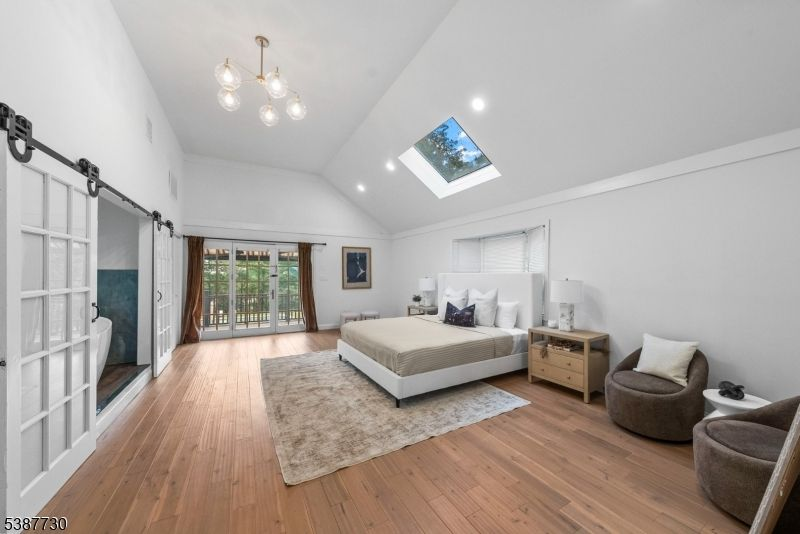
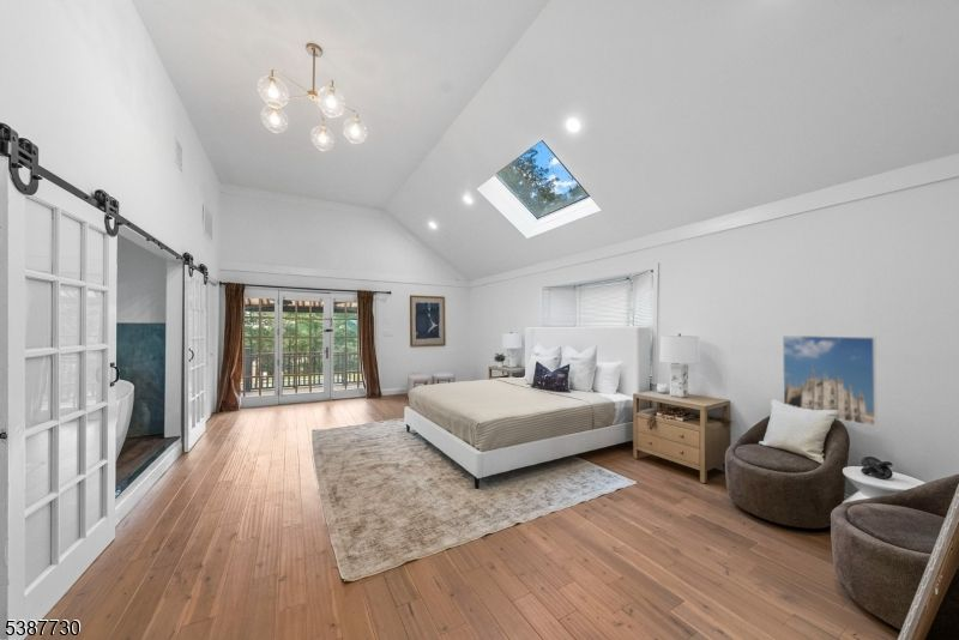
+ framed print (826, 376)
